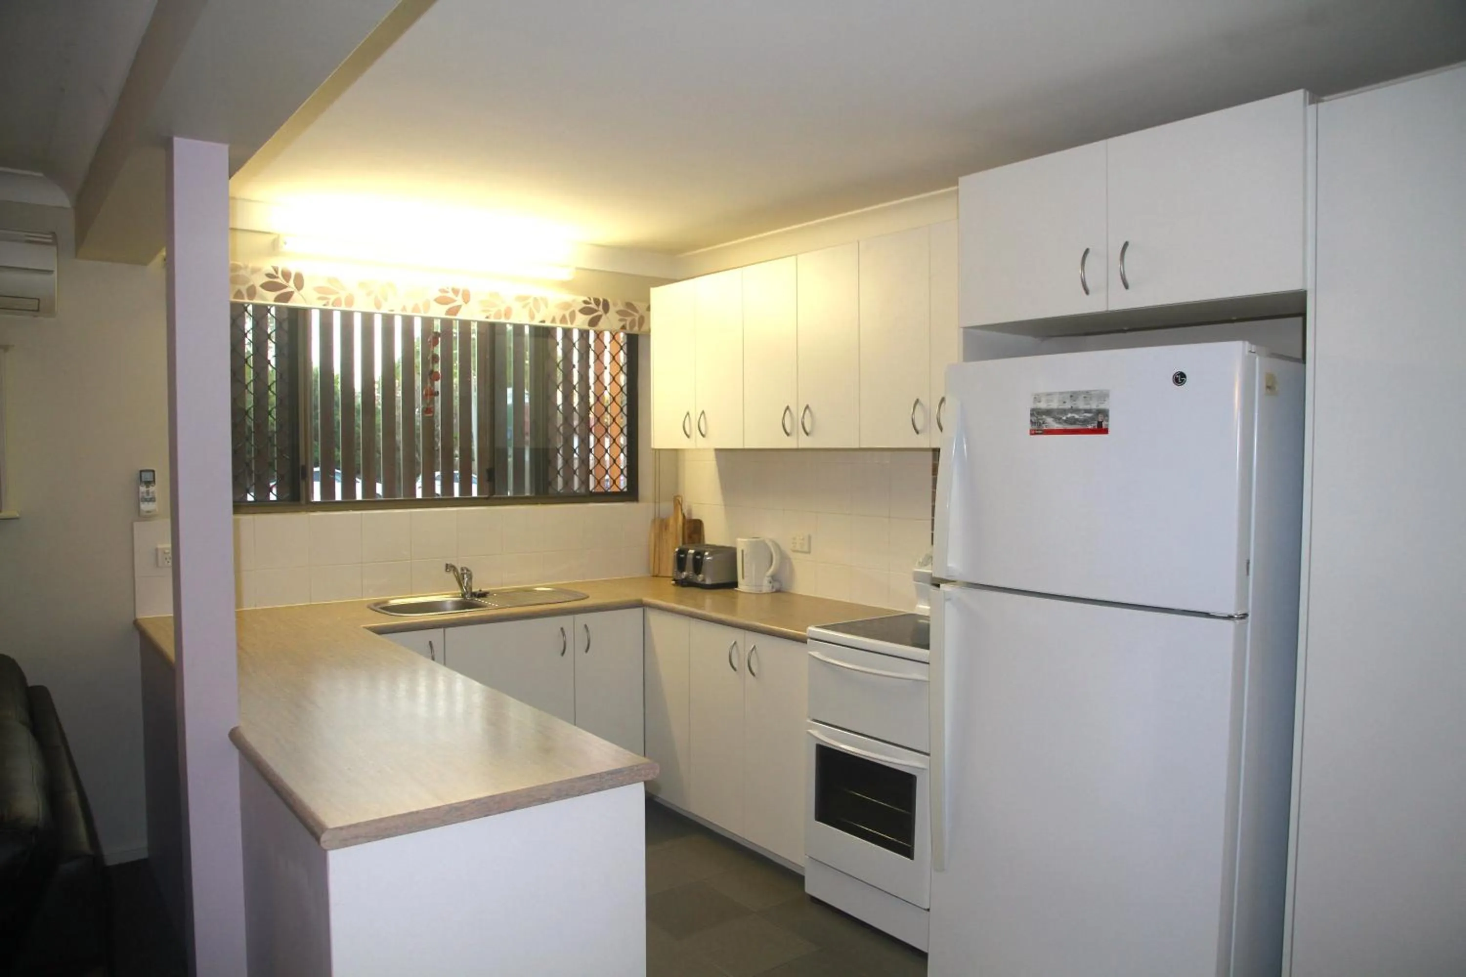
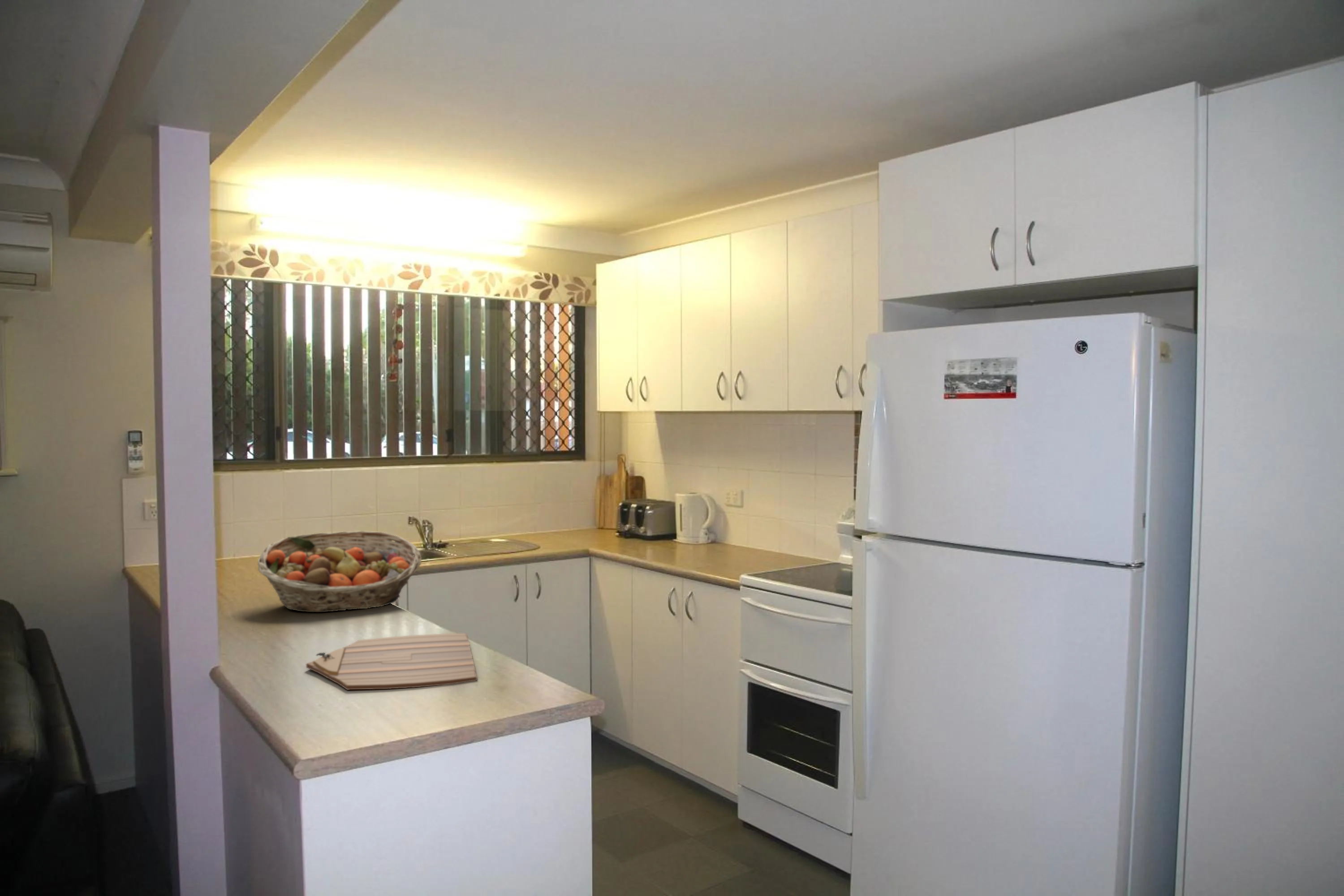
+ cutting board (391, 657)
+ fruit basket (342, 570)
